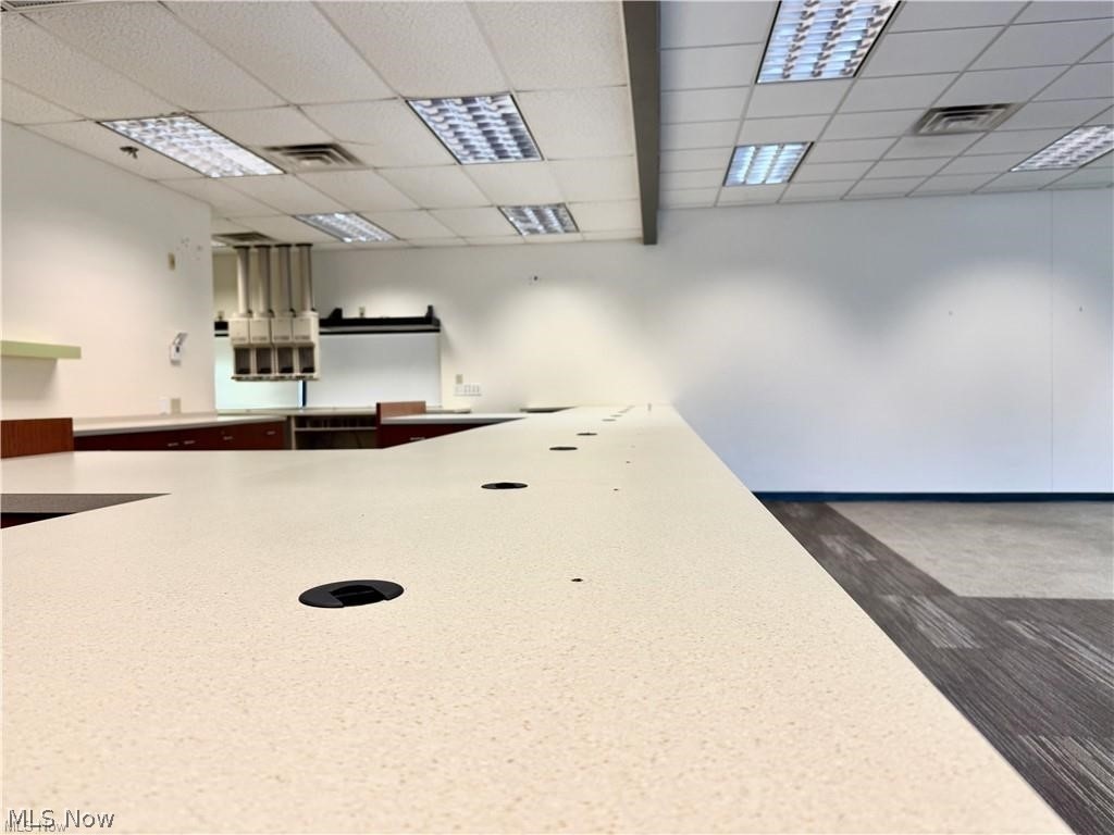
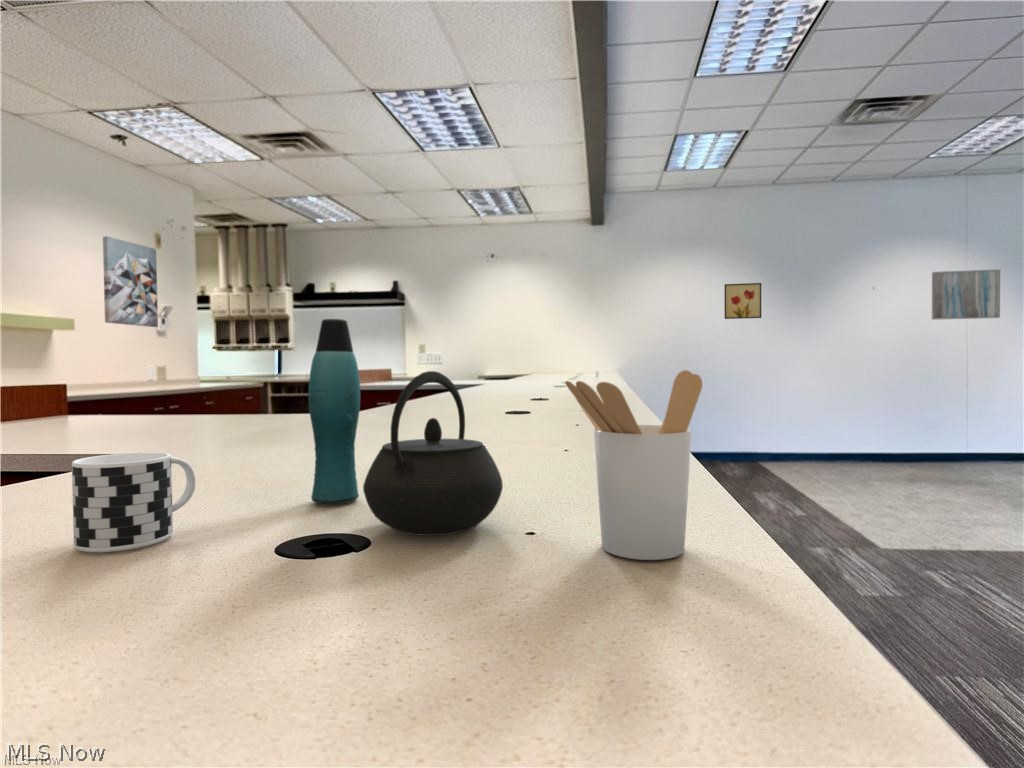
+ utensil holder (627, 462)
+ bottle (334, 410)
+ wall art (742, 301)
+ kettle (438, 447)
+ wall art (131, 284)
+ cup (139, 496)
+ wall art (965, 294)
